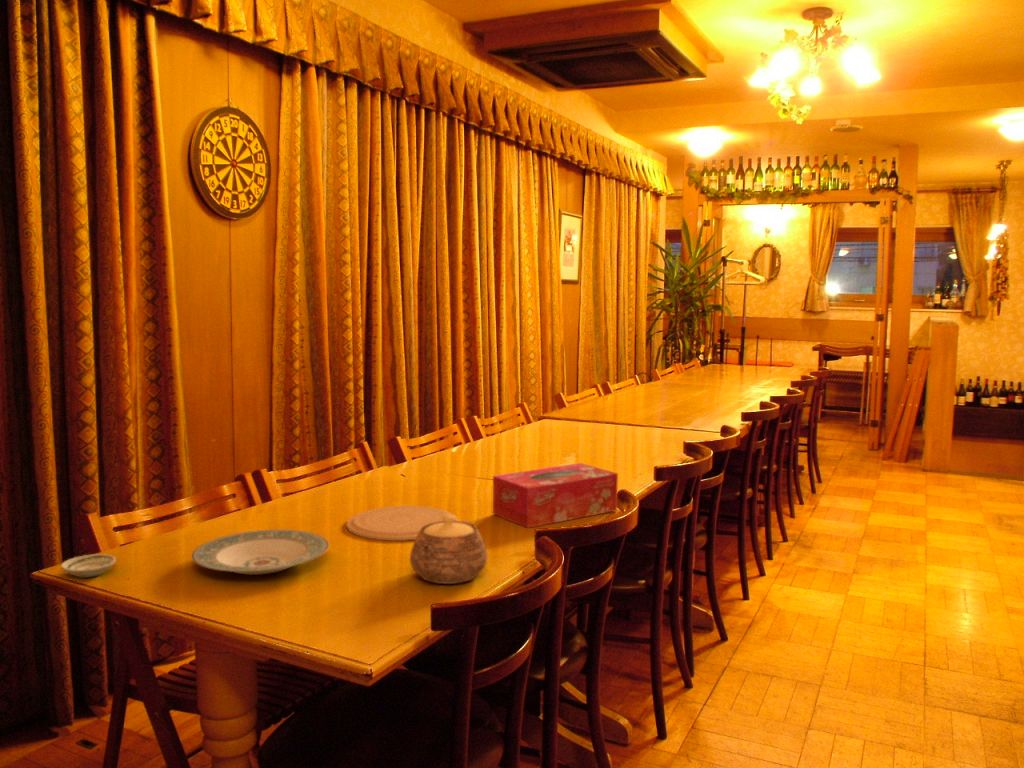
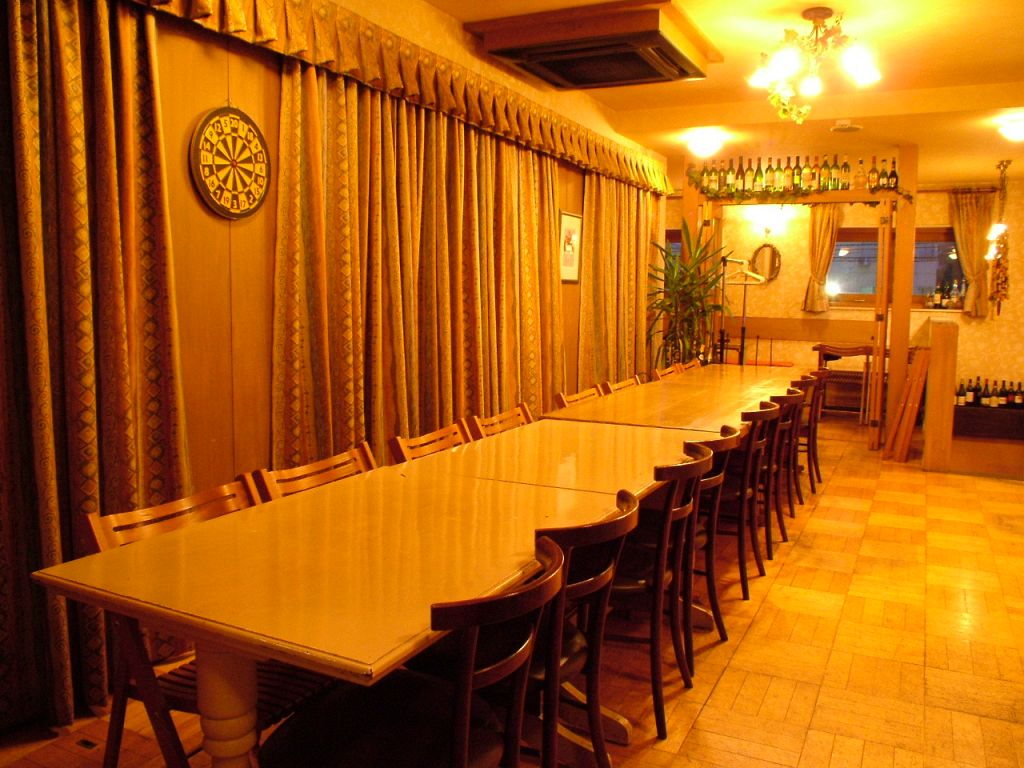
- saucer (89, 567)
- teapot (447, 547)
- plate (402, 521)
- plate (262, 556)
- tissue box (555, 493)
